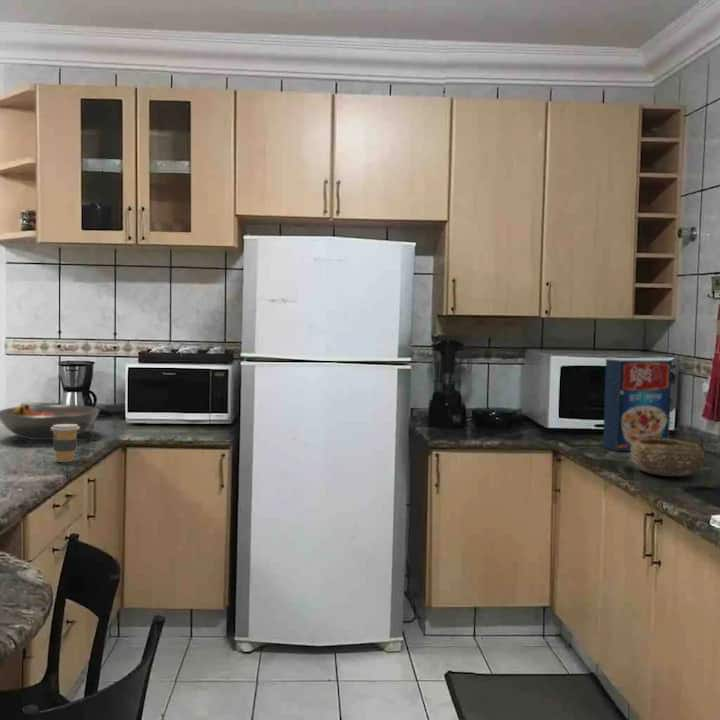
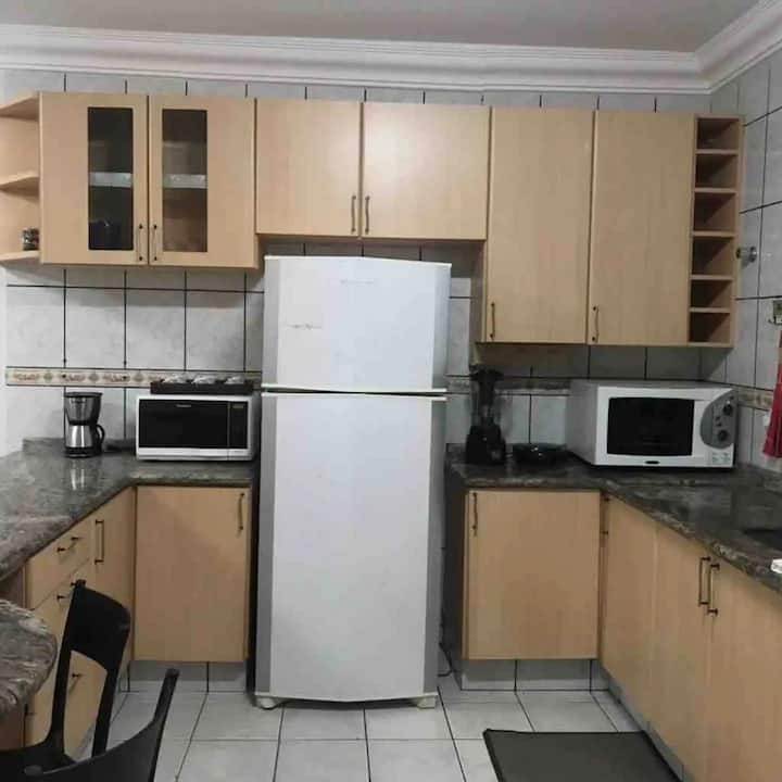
- cereal box (637, 404)
- coffee cup (65, 442)
- bowl (665, 456)
- fruit bowl (49, 420)
